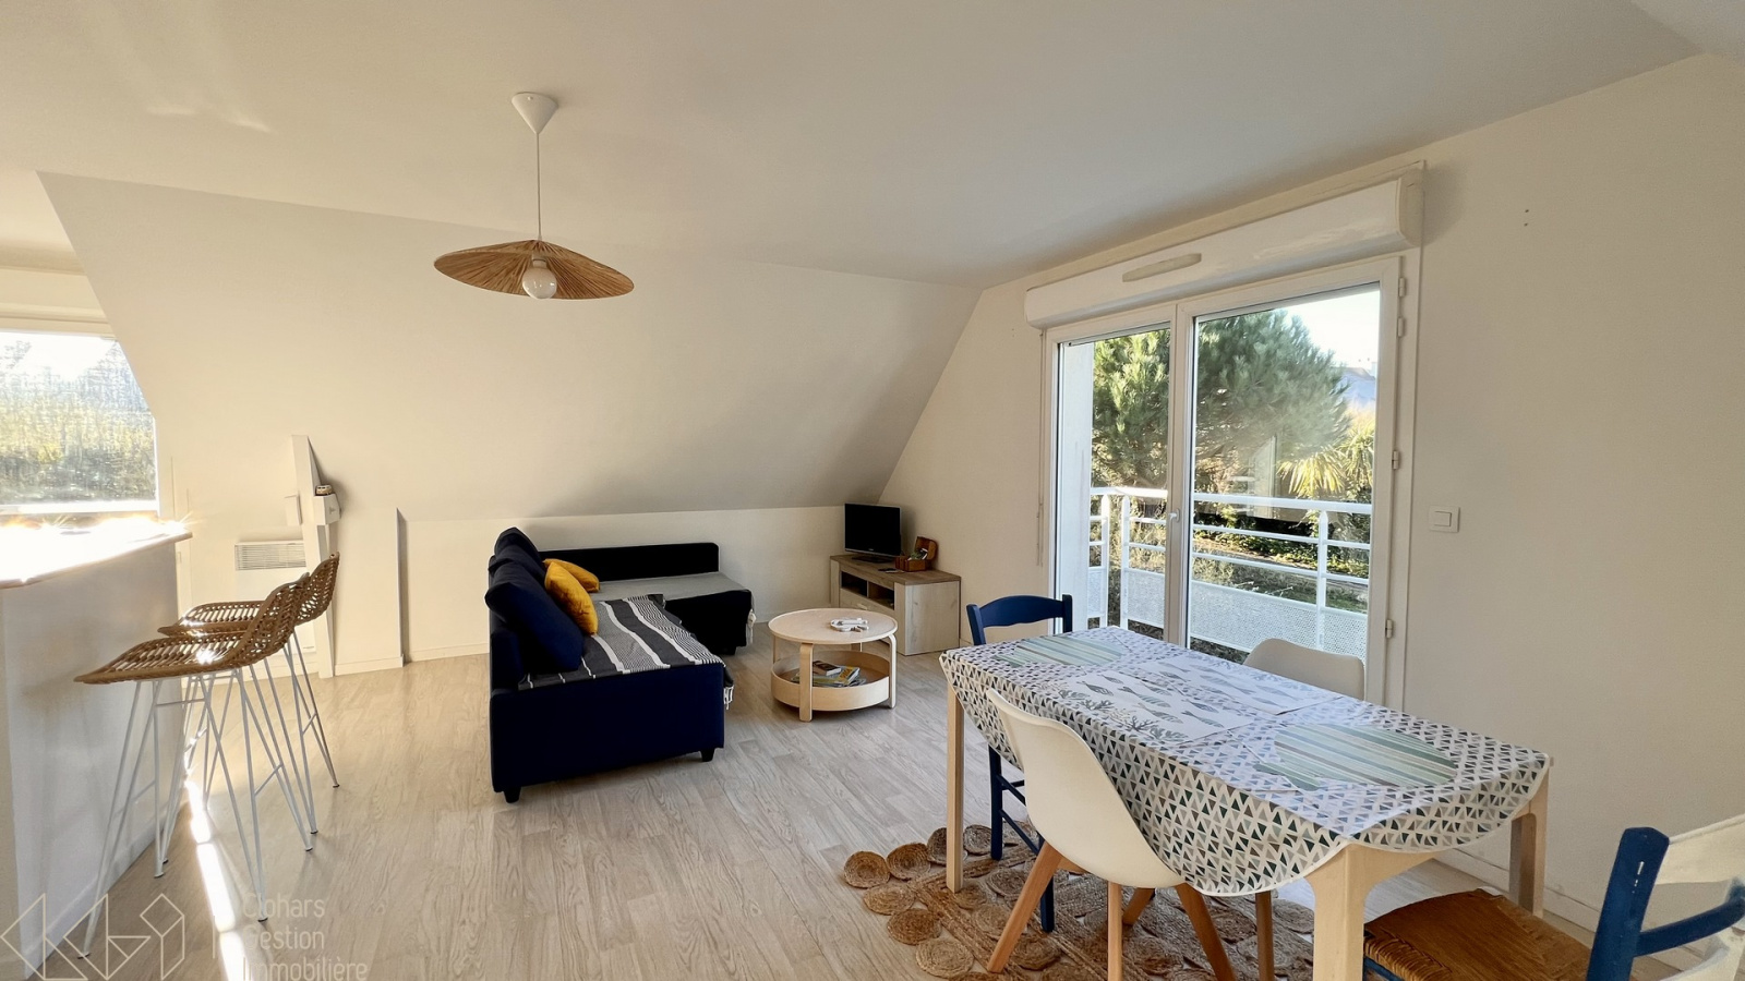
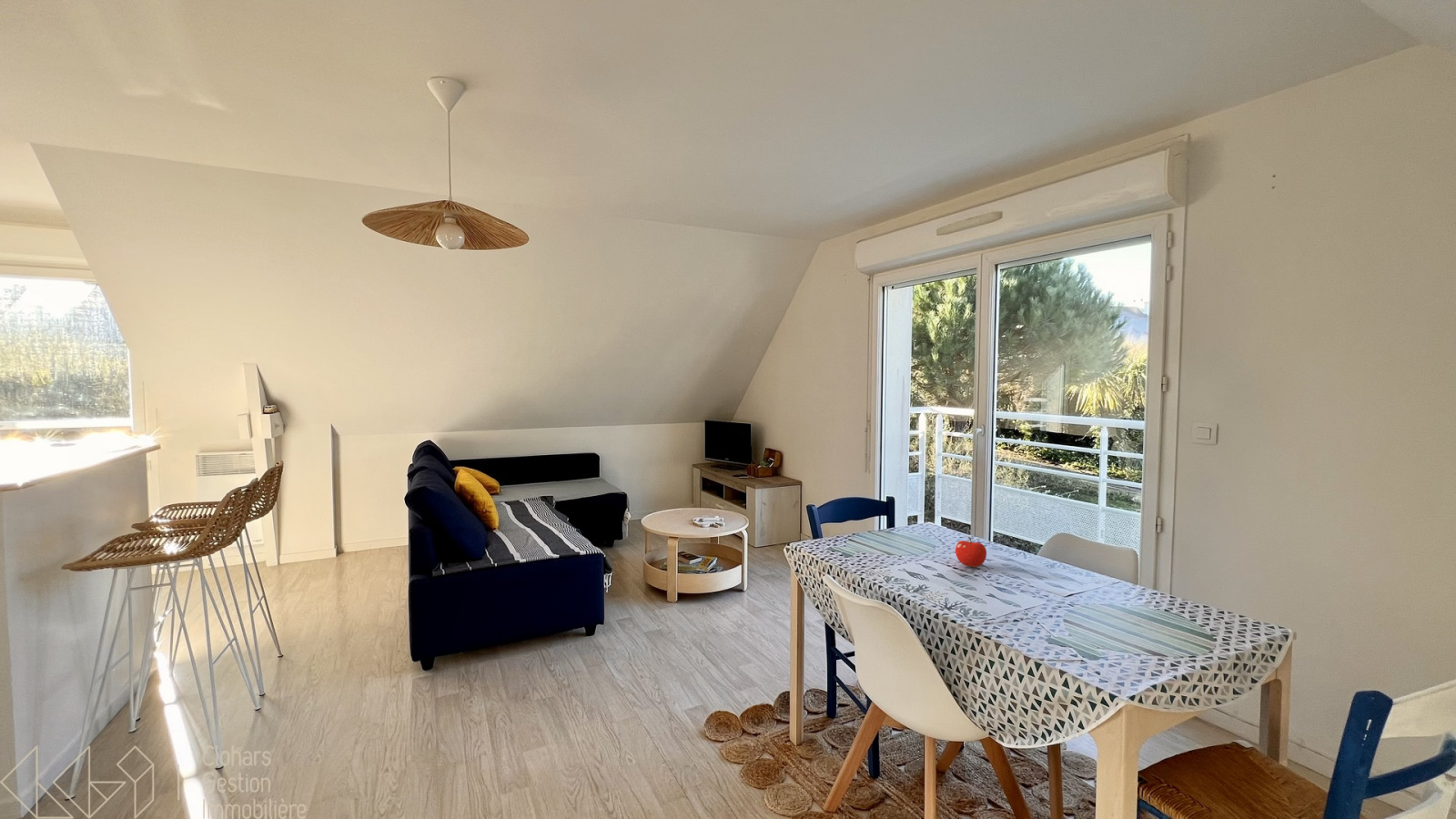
+ fruit (970, 551)
